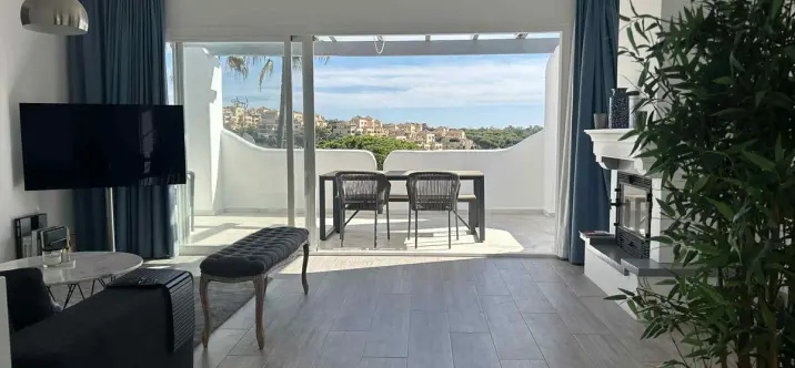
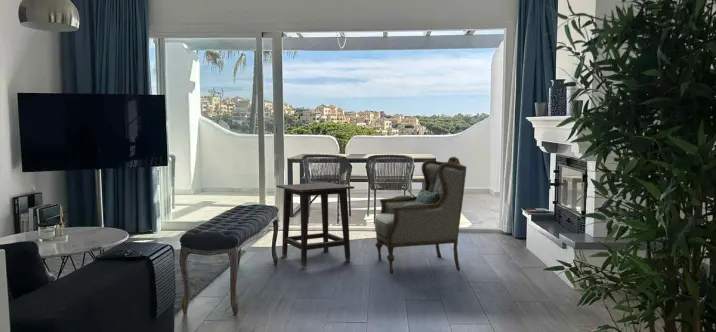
+ armchair (418, 211)
+ side table (322, 222)
